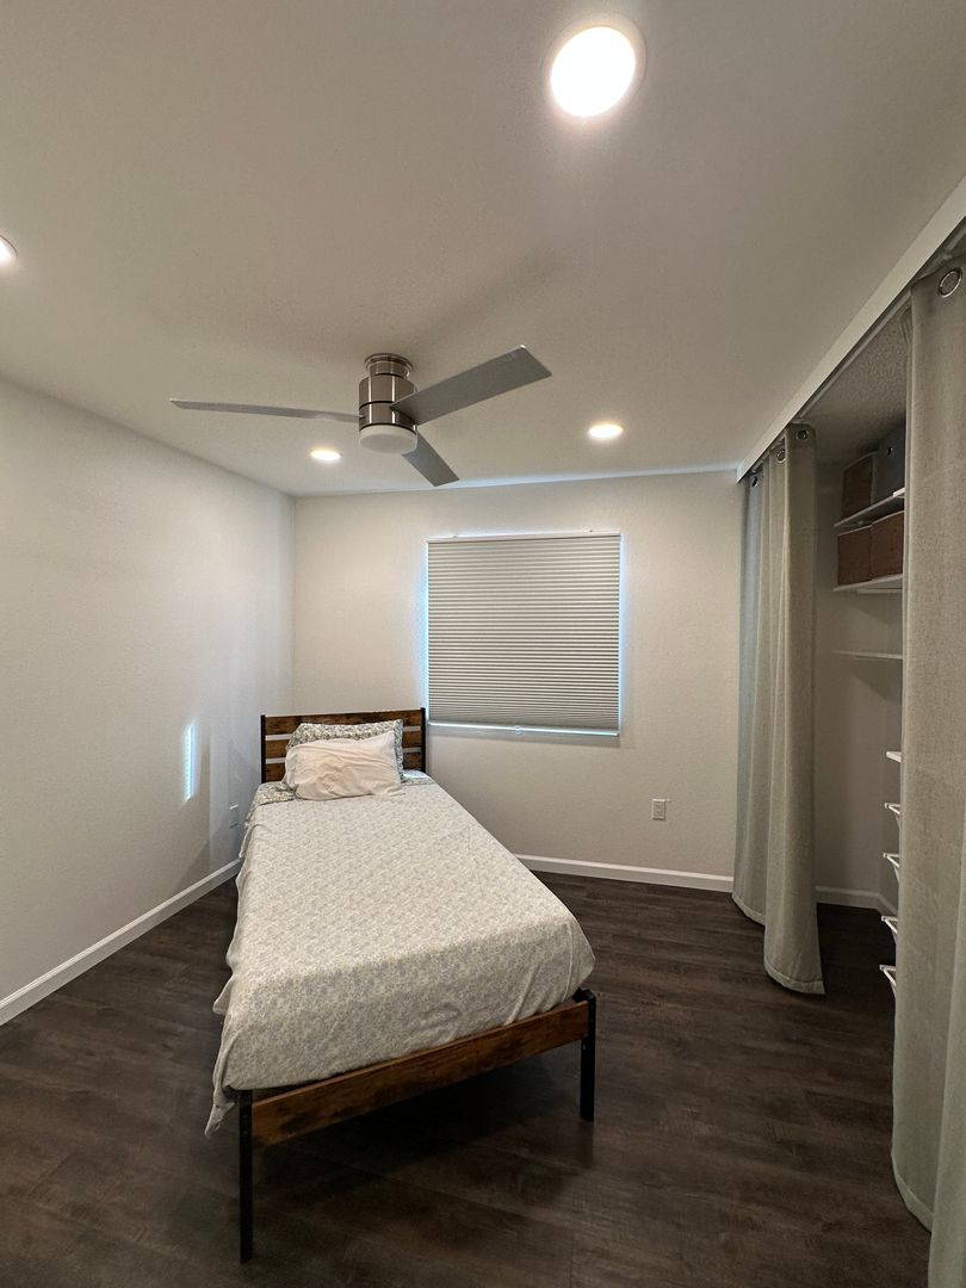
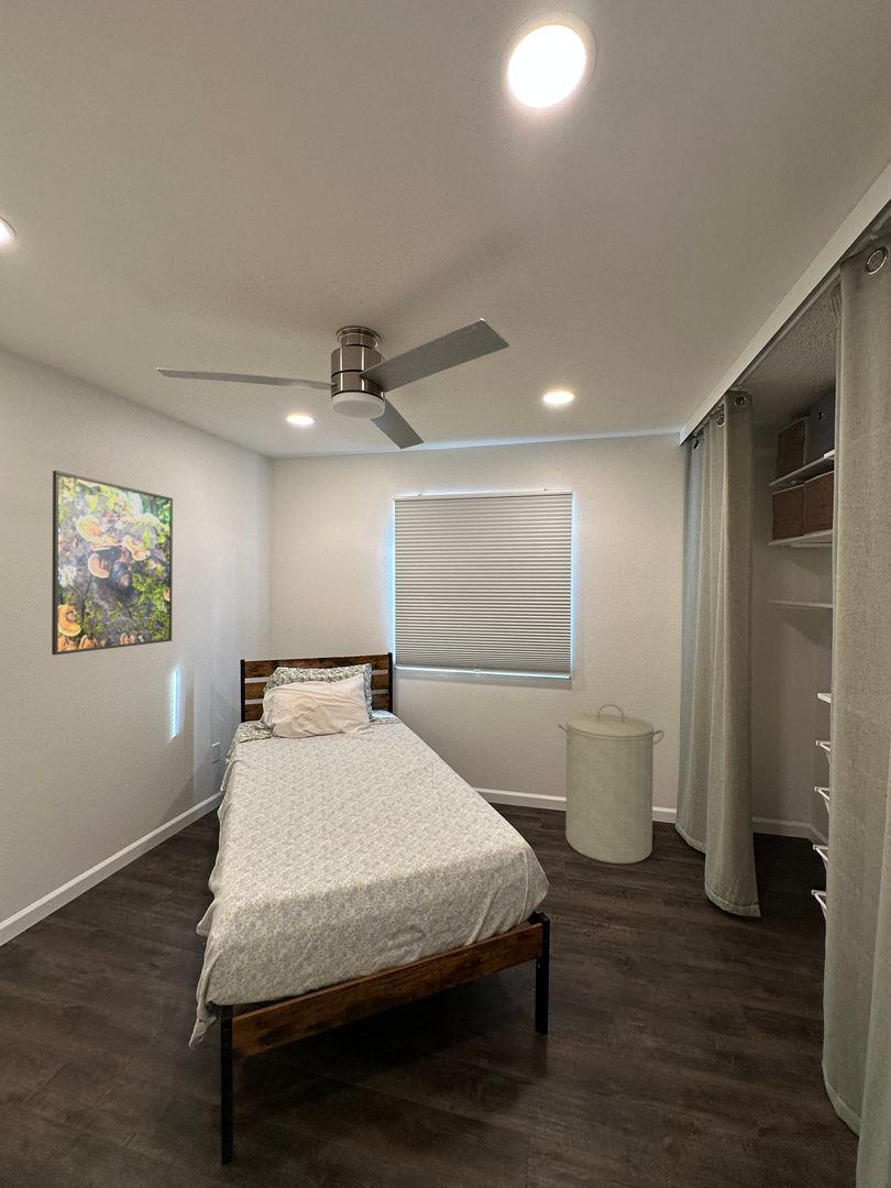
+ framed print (120, 566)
+ laundry hamper (608, 772)
